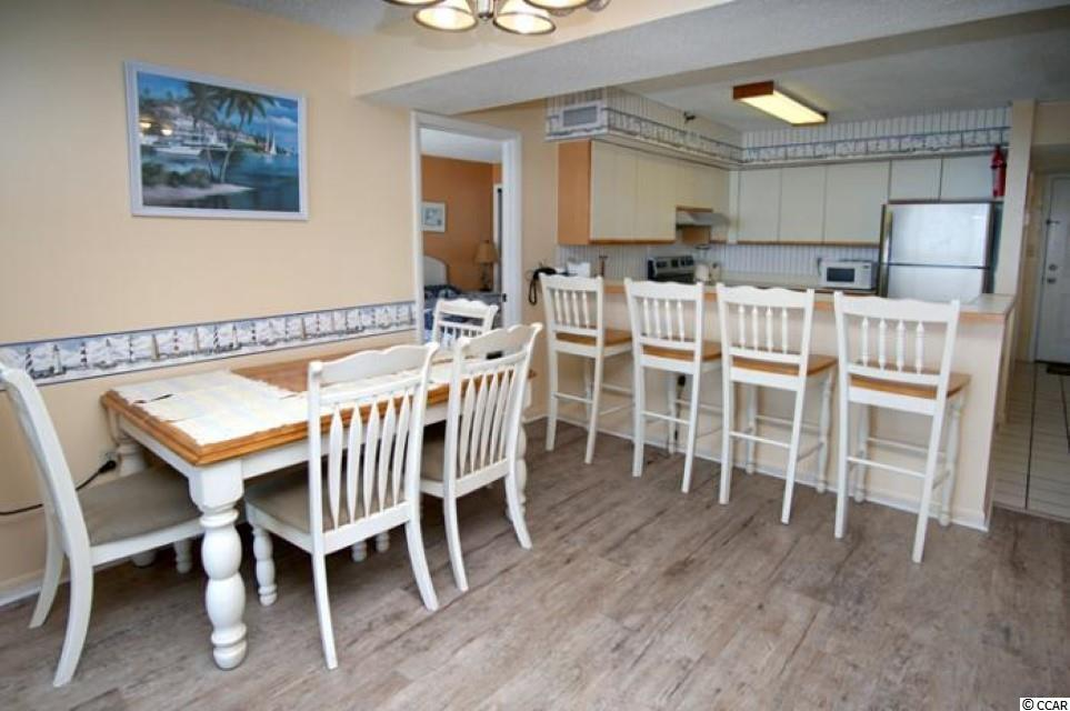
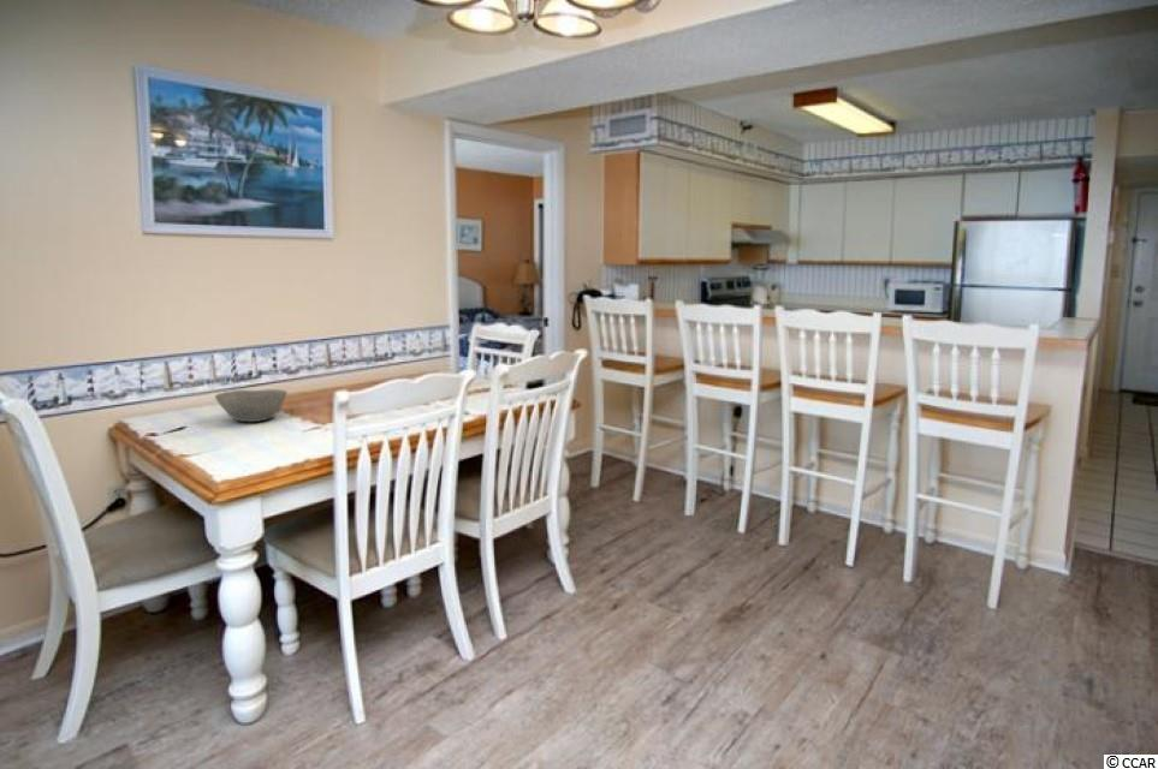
+ bowl (251, 405)
